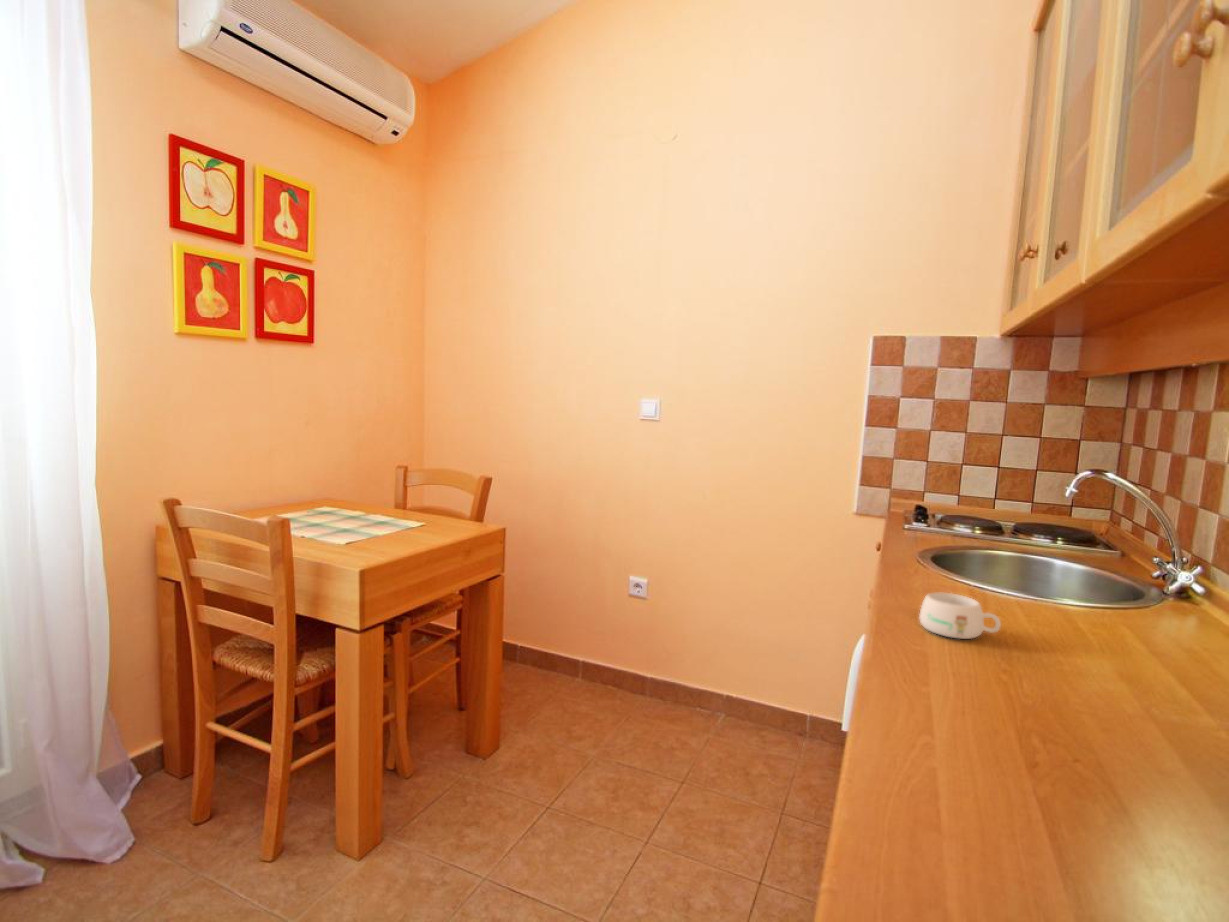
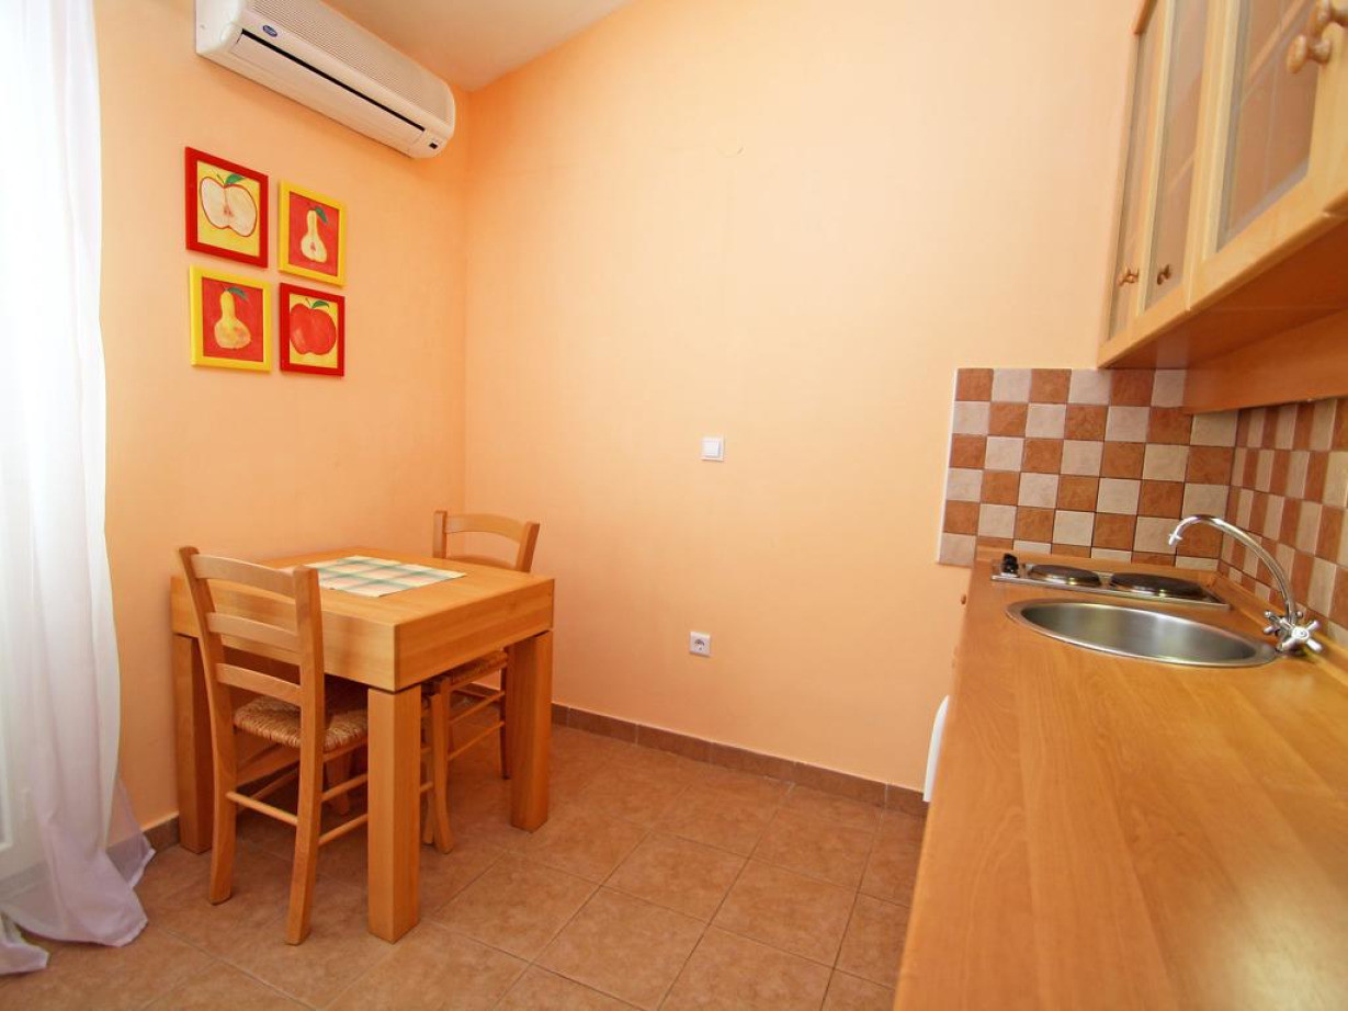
- mug (959, 616)
